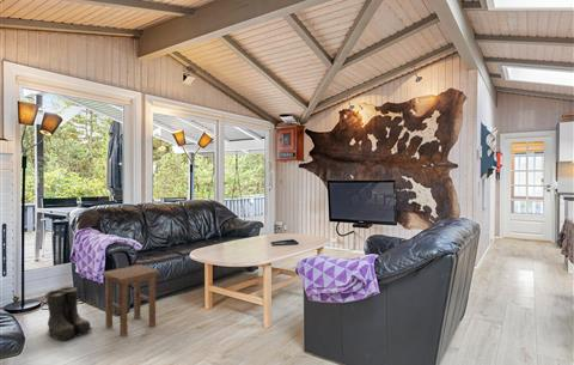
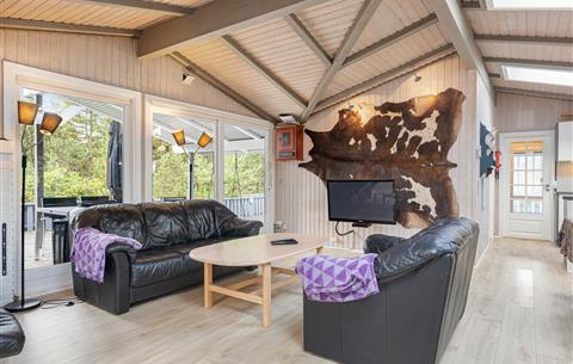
- boots (67, 311)
- stool (134, 298)
